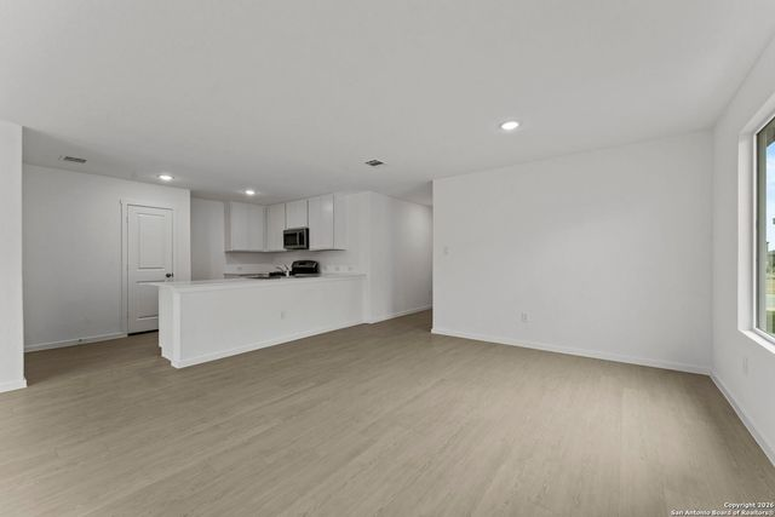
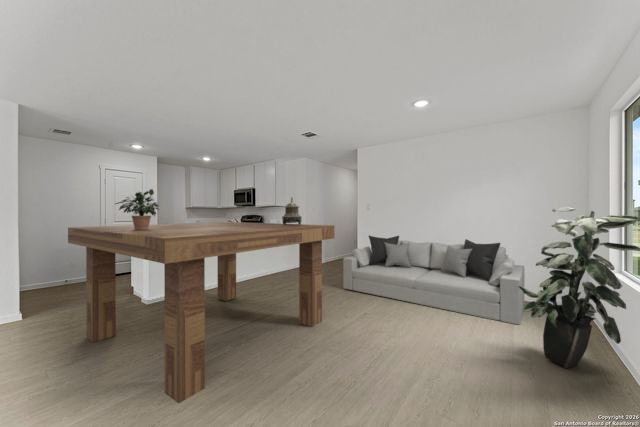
+ sofa (425, 266)
+ decorative urn (291, 209)
+ potted plant (137, 208)
+ indoor plant (574, 286)
+ dining table (218, 277)
